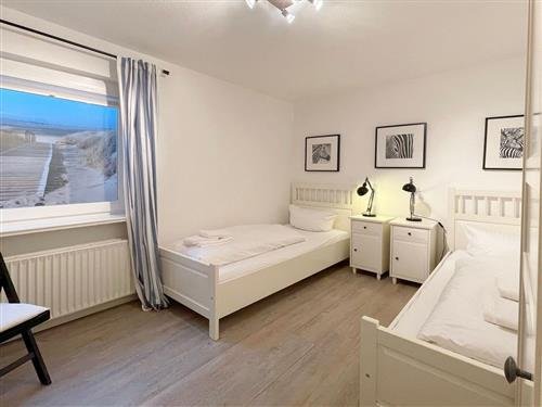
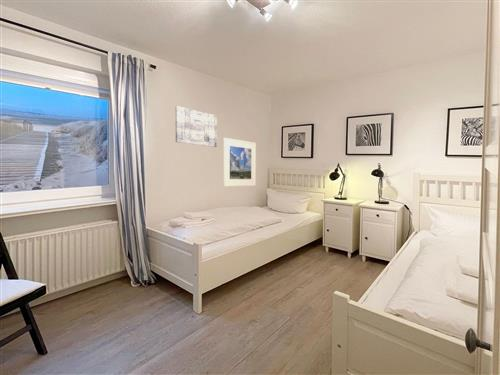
+ wall art (197, 128)
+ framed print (240, 163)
